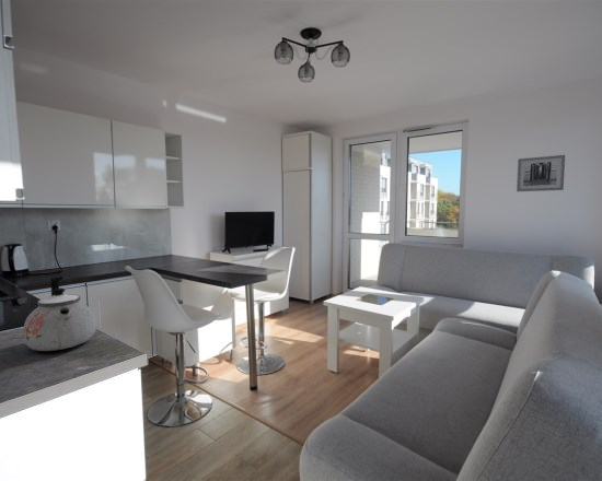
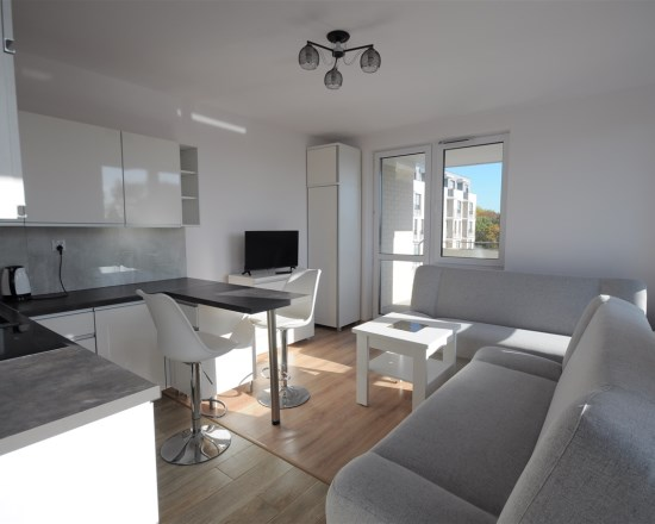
- kettle (60, 309)
- wall art (540, 174)
